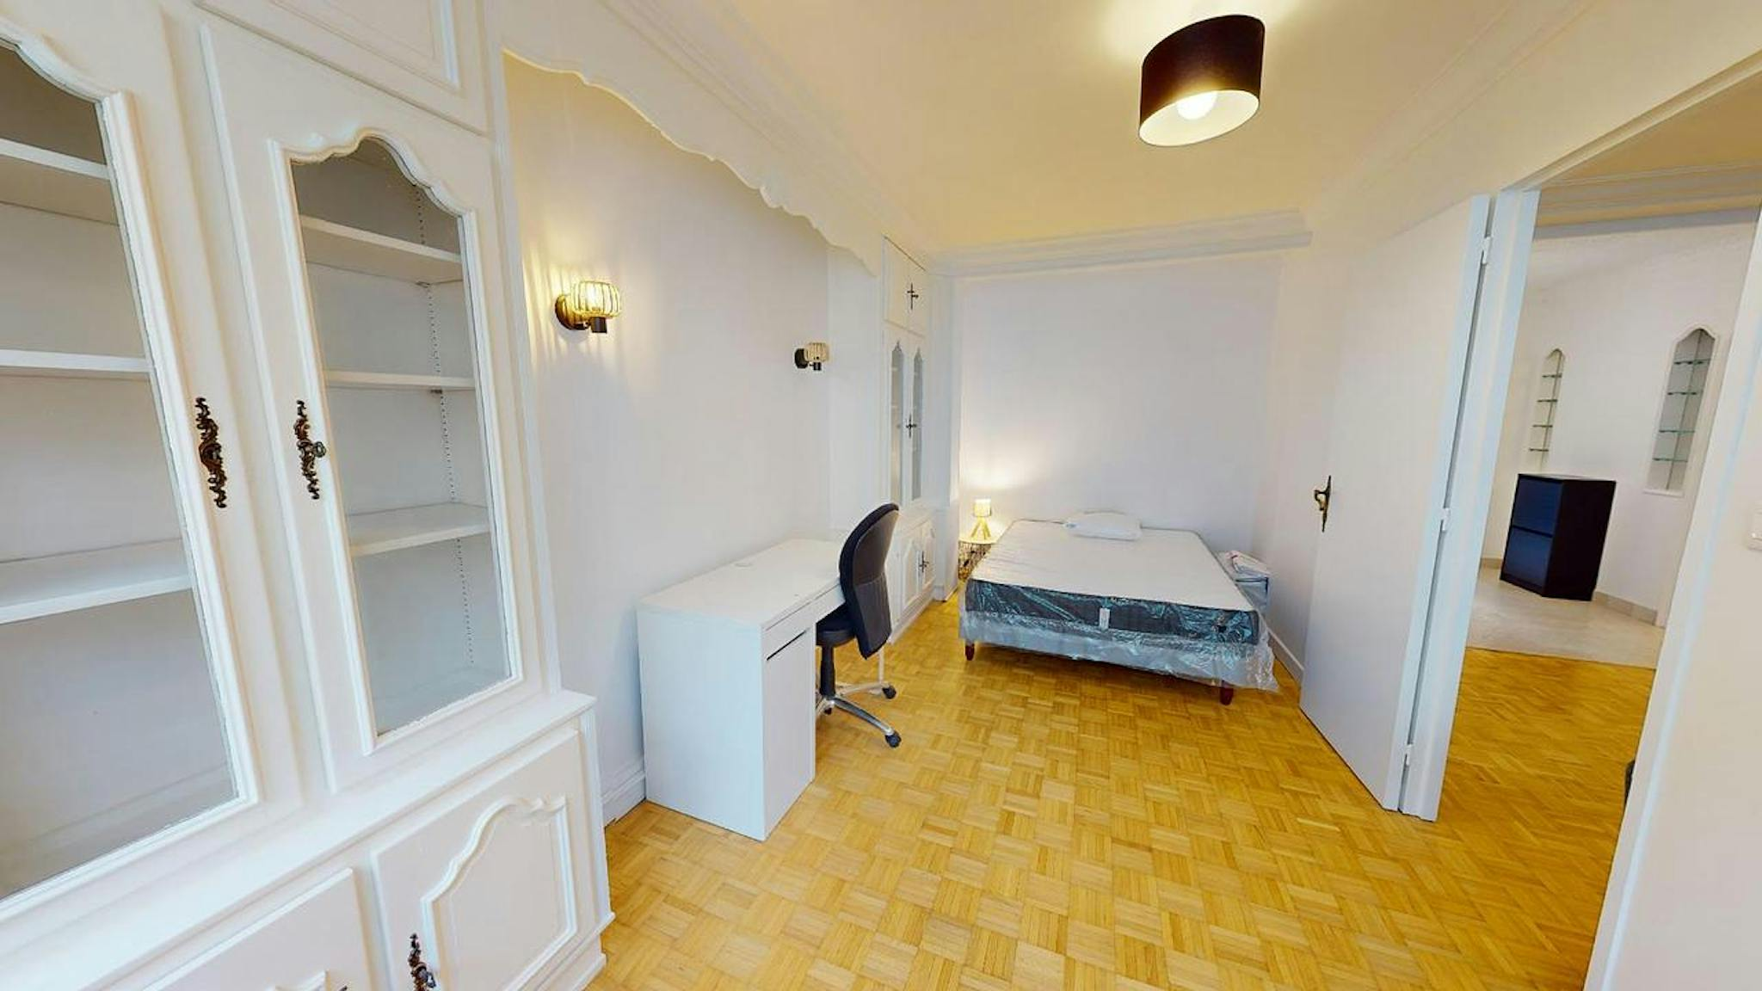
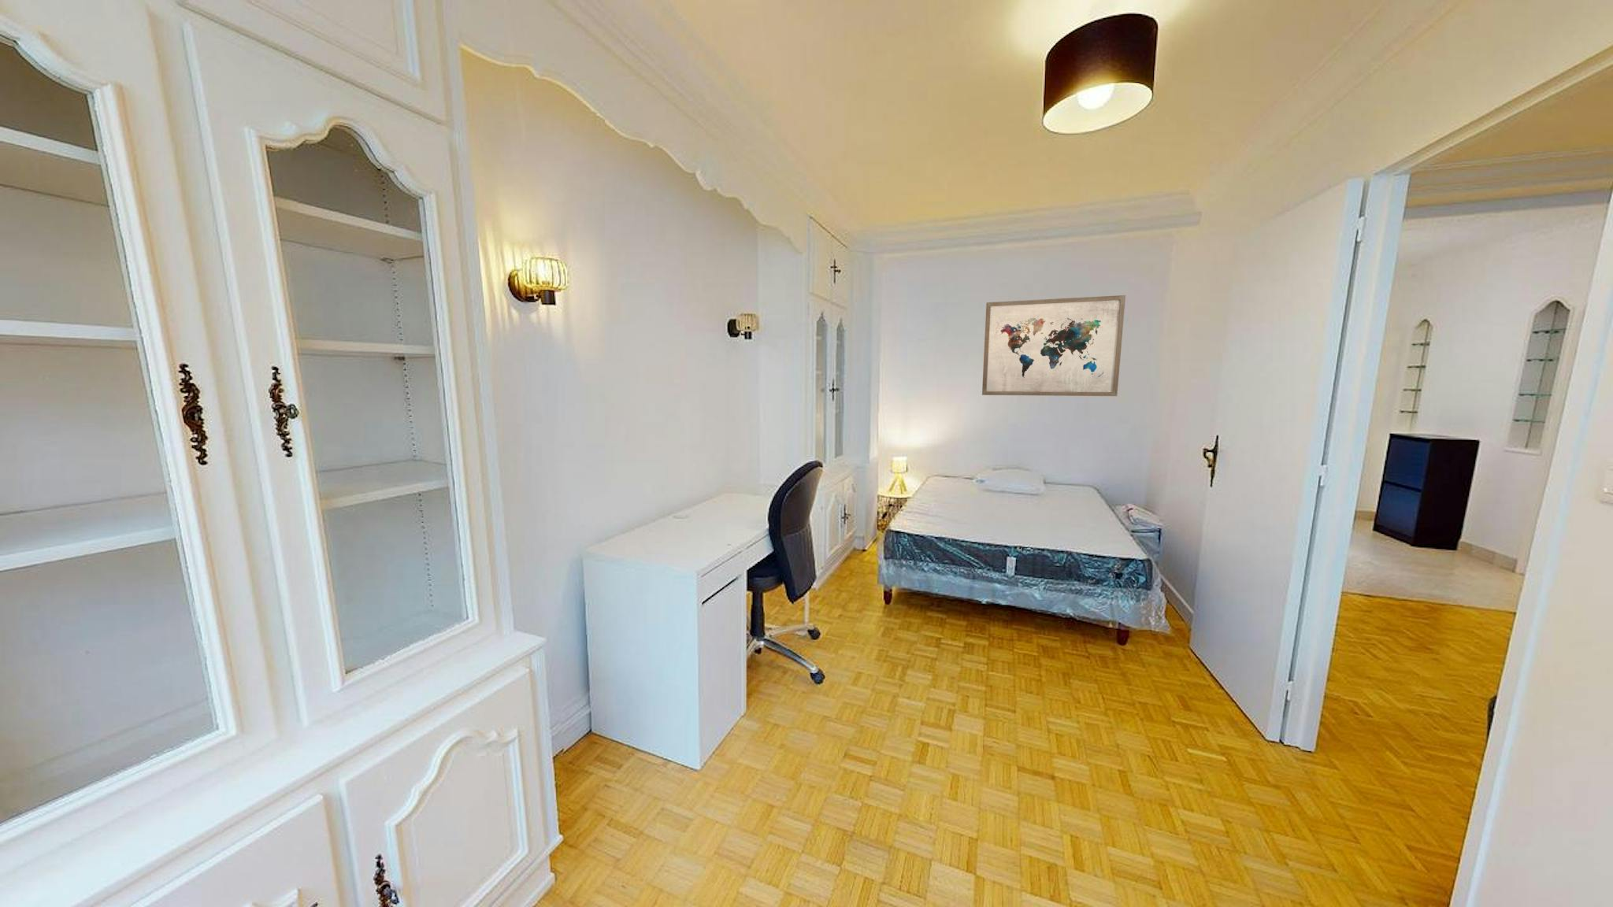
+ wall art (1049, 348)
